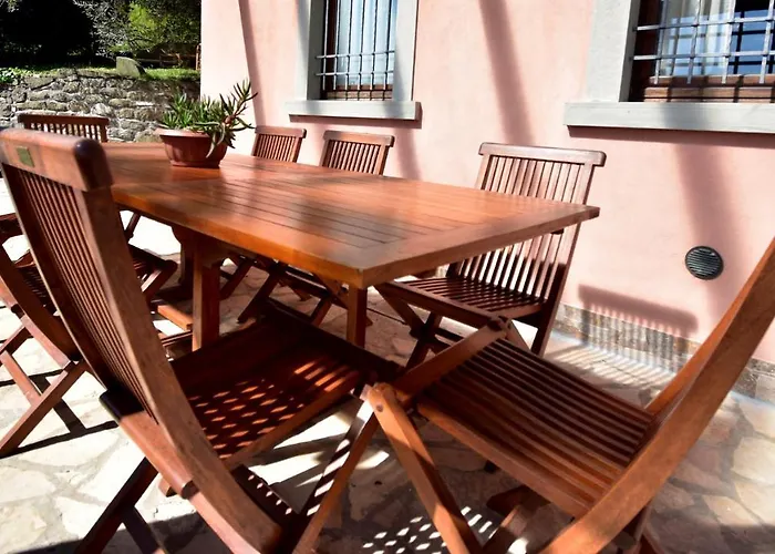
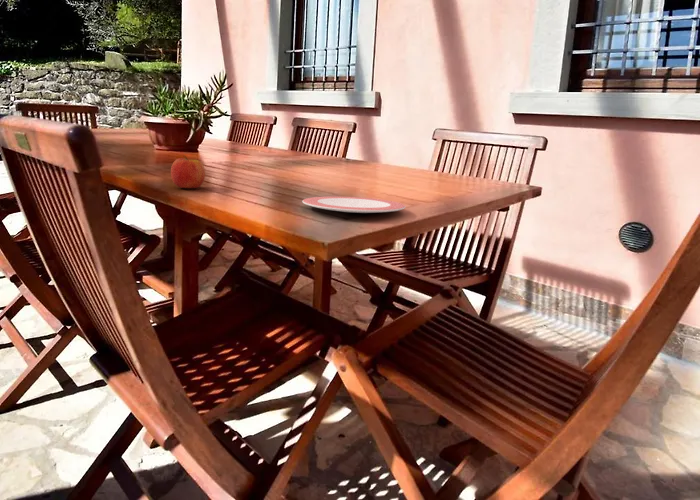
+ fruit (188, 171)
+ plate (353, 206)
